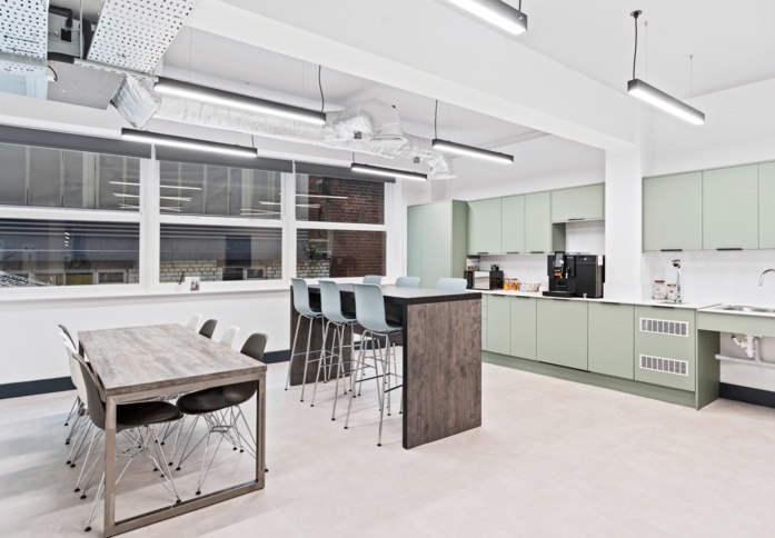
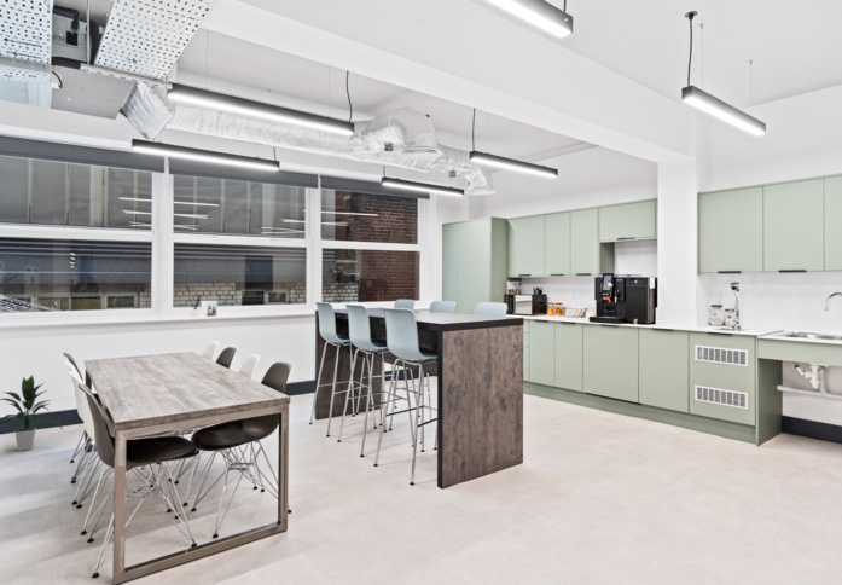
+ indoor plant (28, 412)
